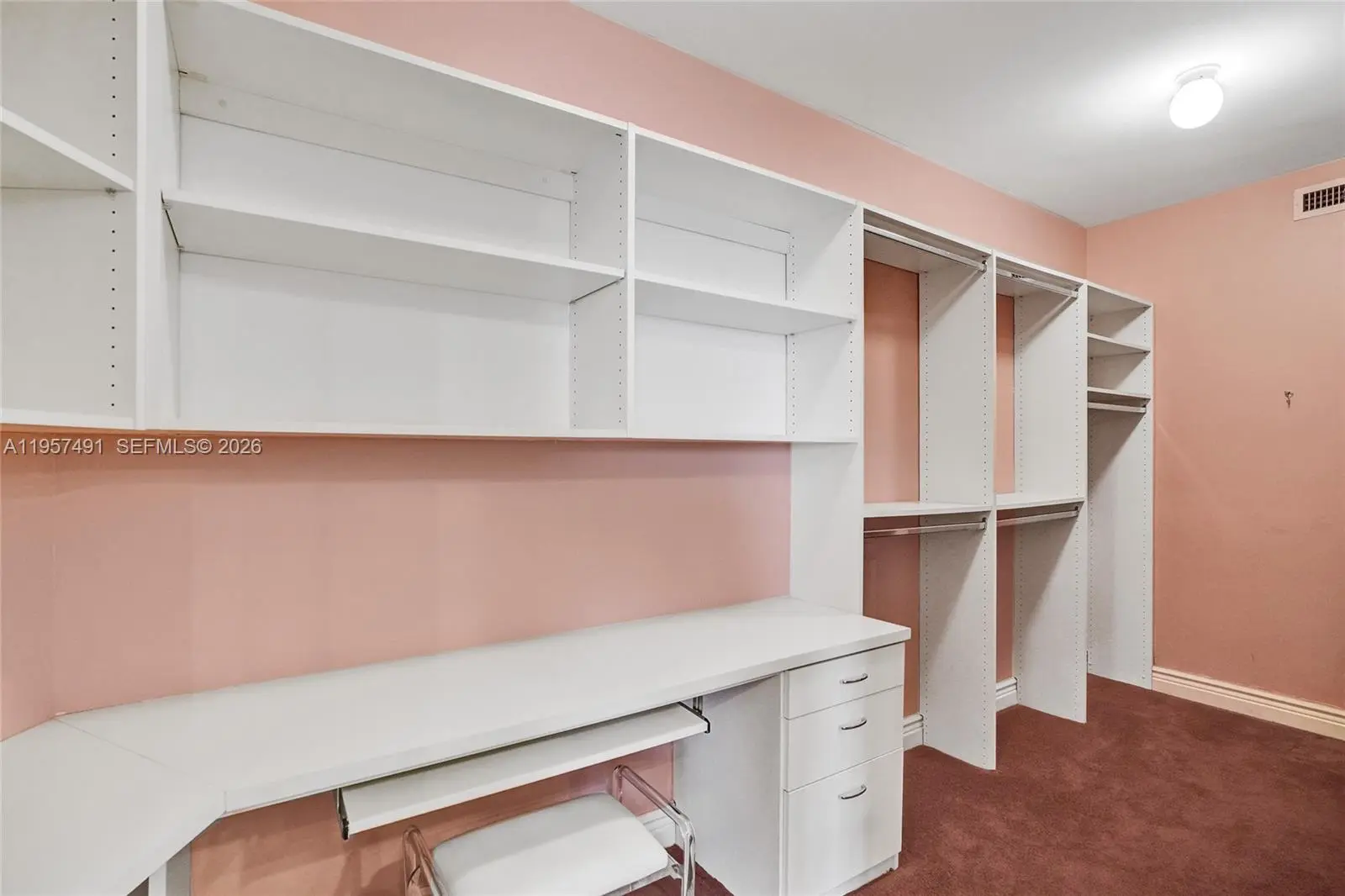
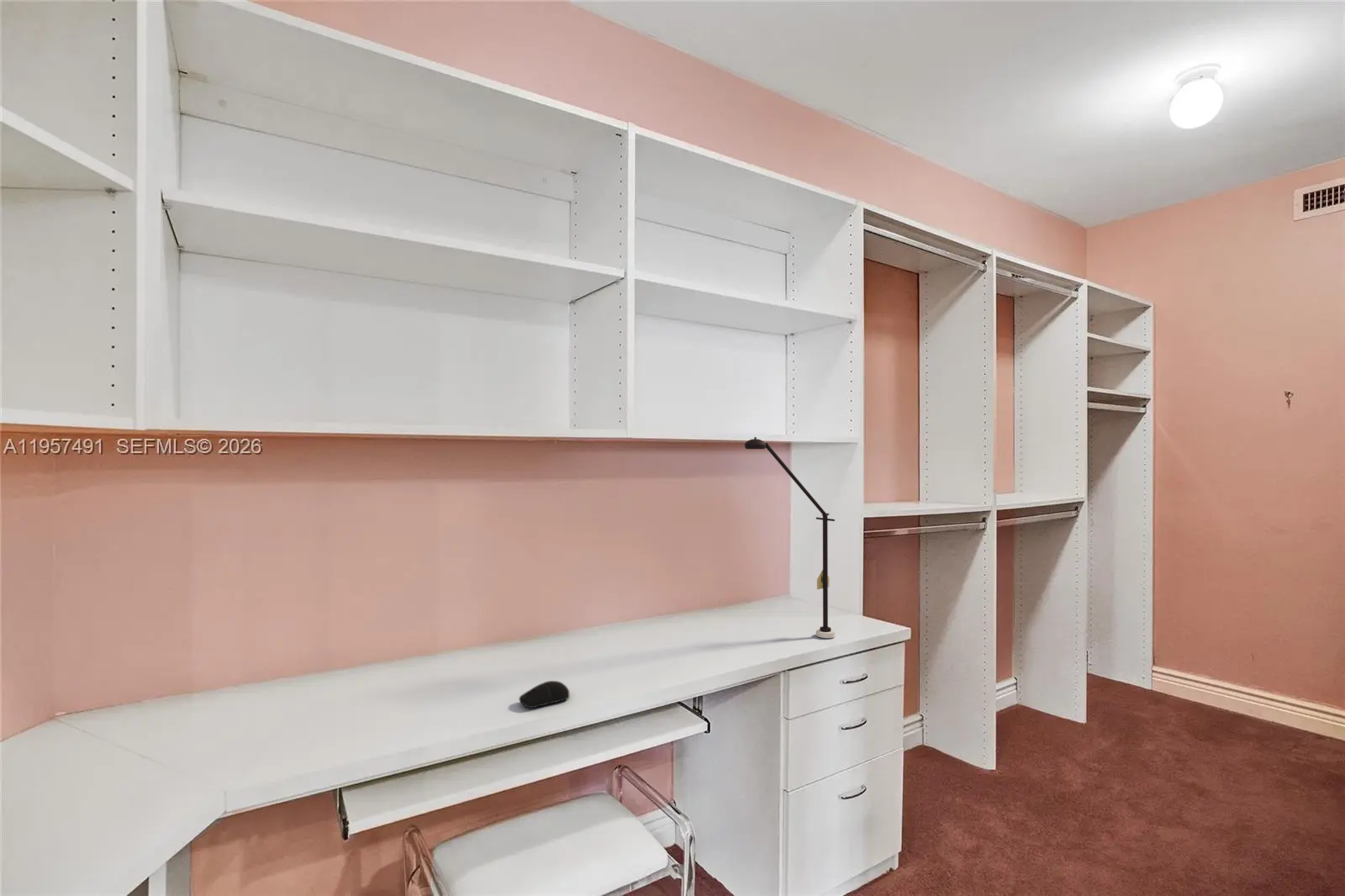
+ desk lamp (823, 540)
+ computer mouse (545, 692)
